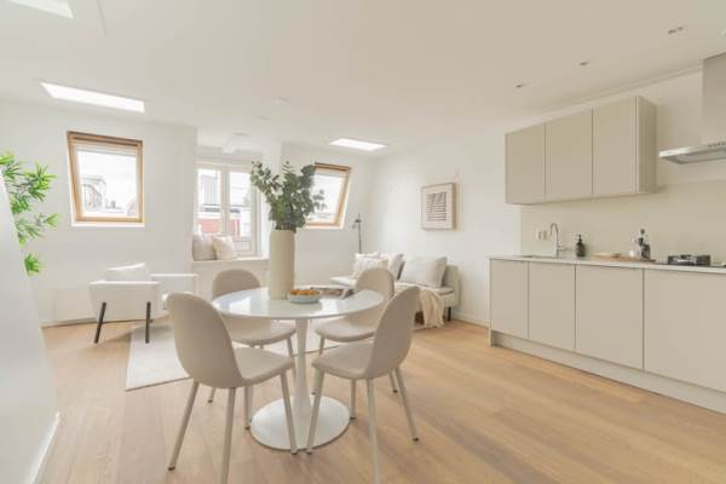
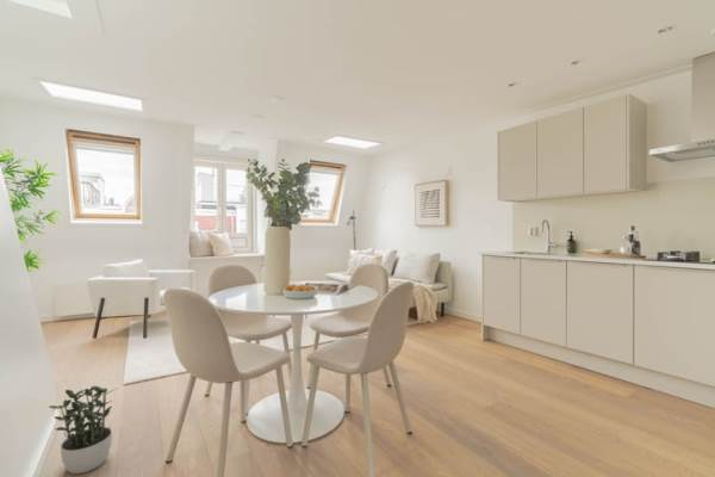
+ potted plant (85, 426)
